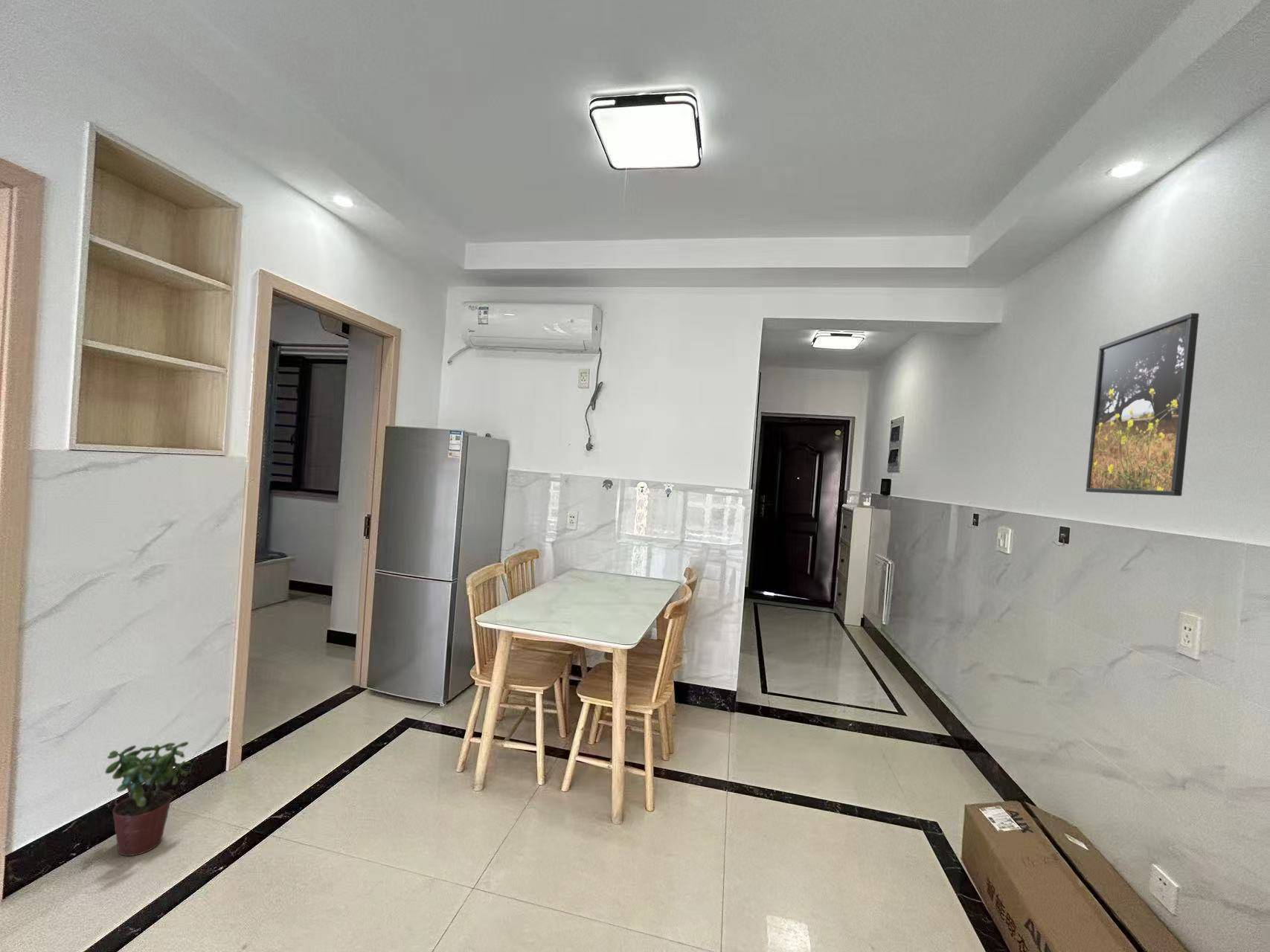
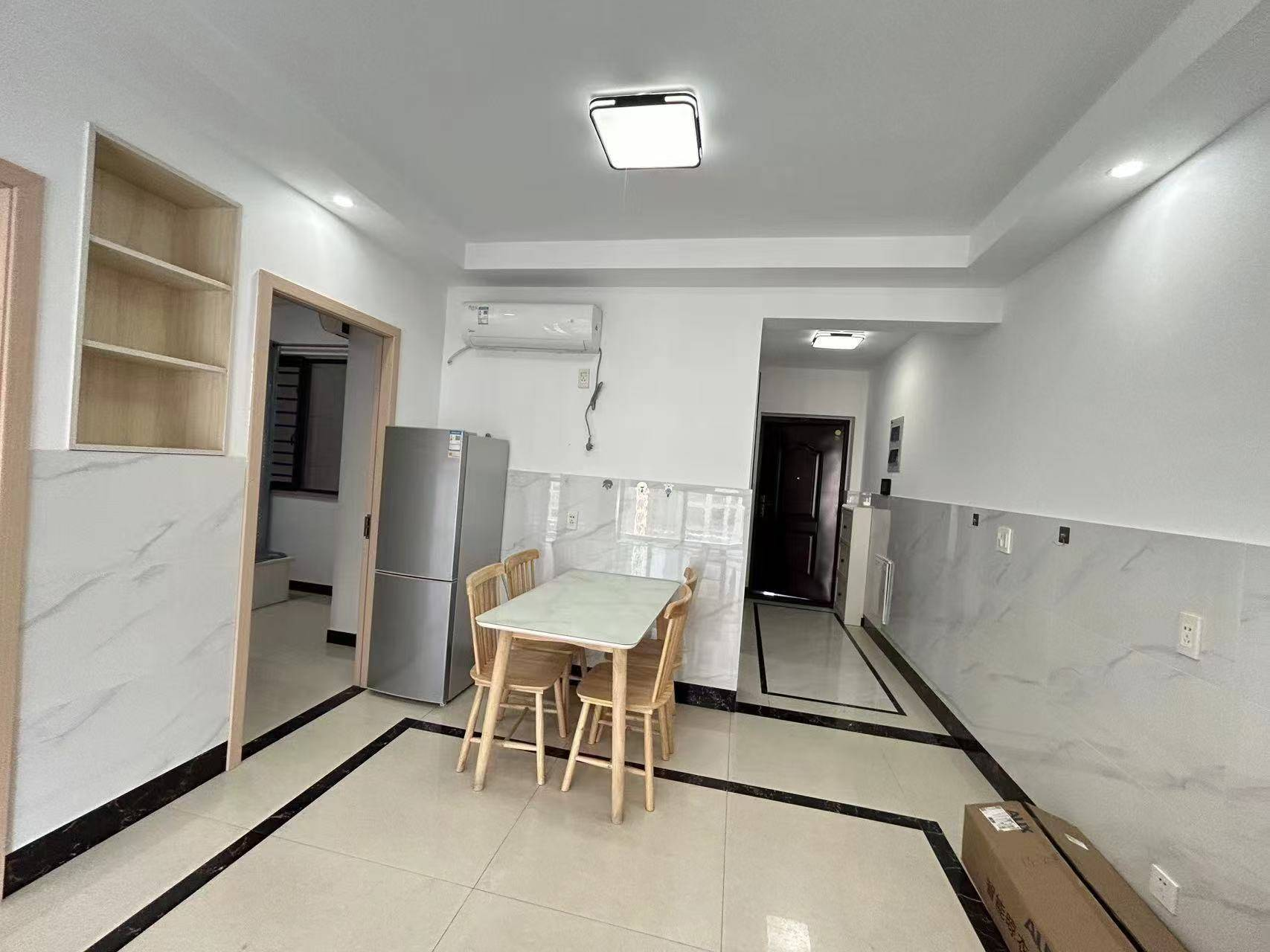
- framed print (1135, 413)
- potted plant (138, 794)
